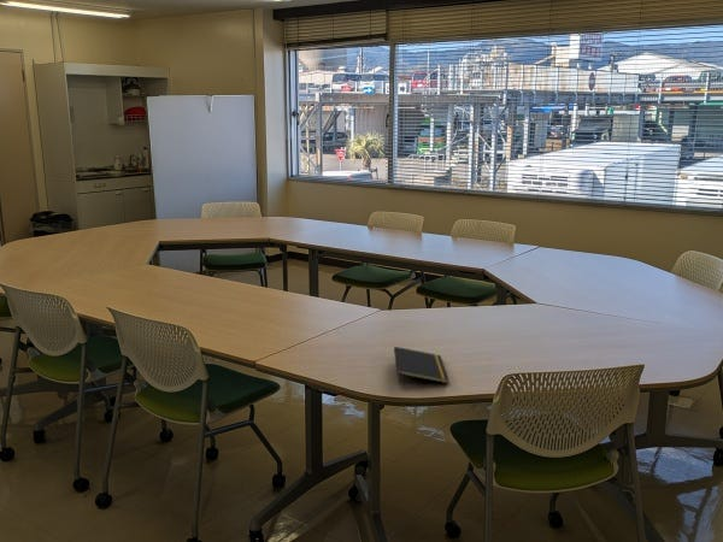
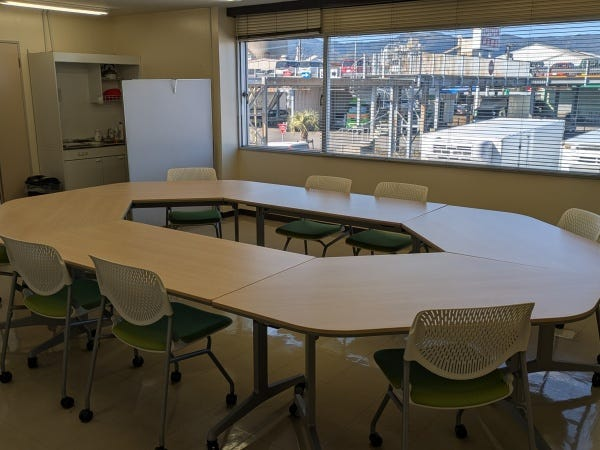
- notepad (419, 364)
